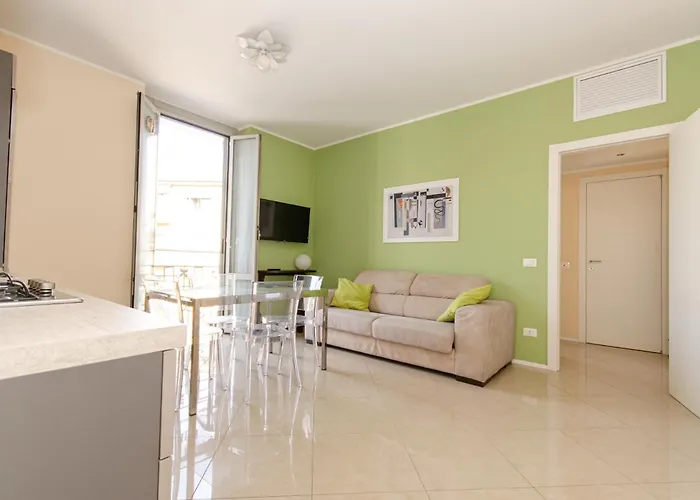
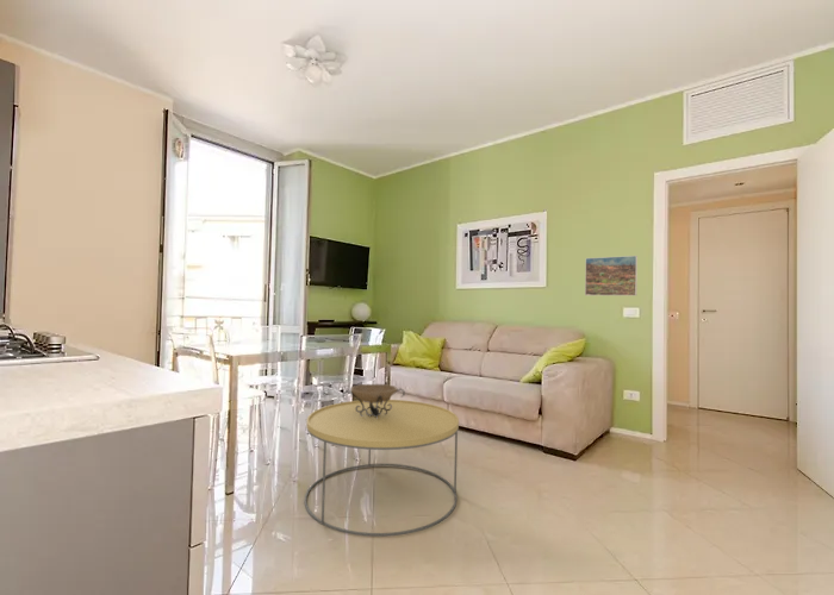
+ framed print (610, 276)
+ decorative bowl (374, 400)
+ coffee table (382, 449)
